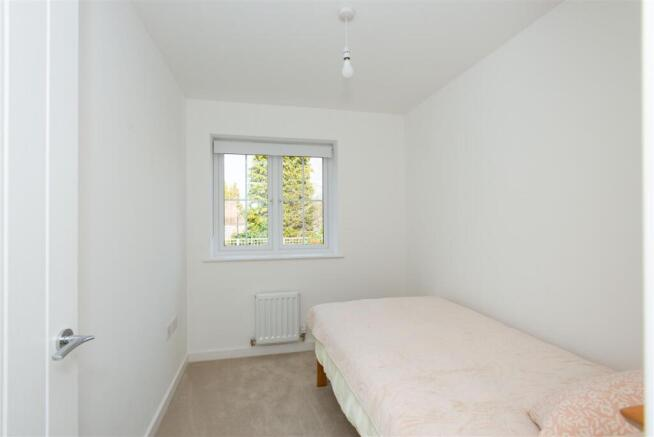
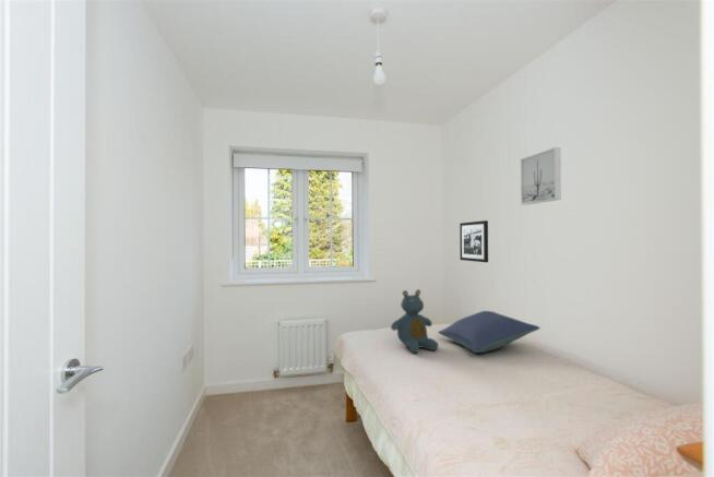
+ teddy bear (416, 319)
+ picture frame (473, 241)
+ pillow (485, 330)
+ wall art (539, 178)
